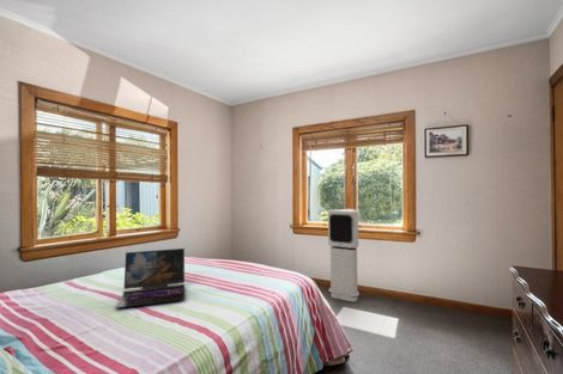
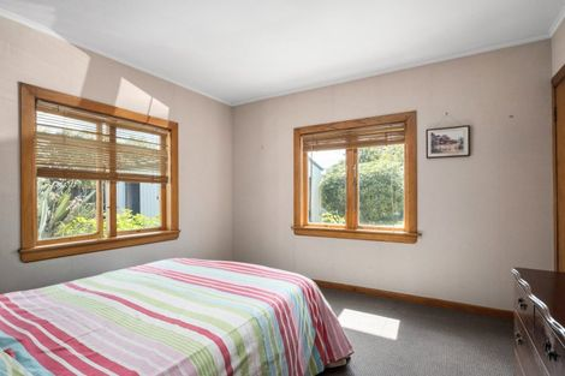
- air purifier (346, 252)
- laptop (153, 275)
